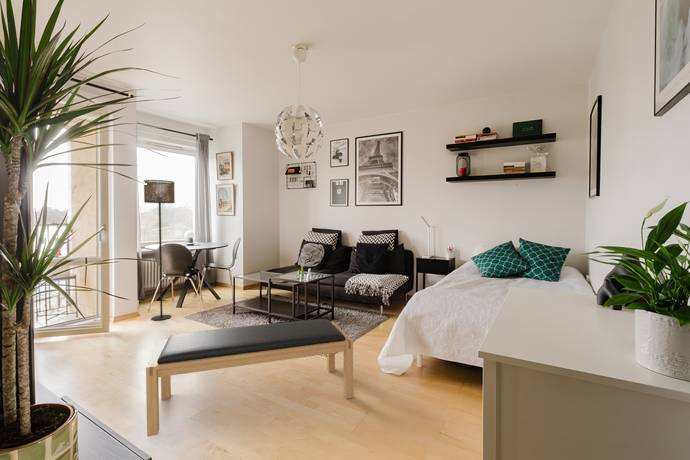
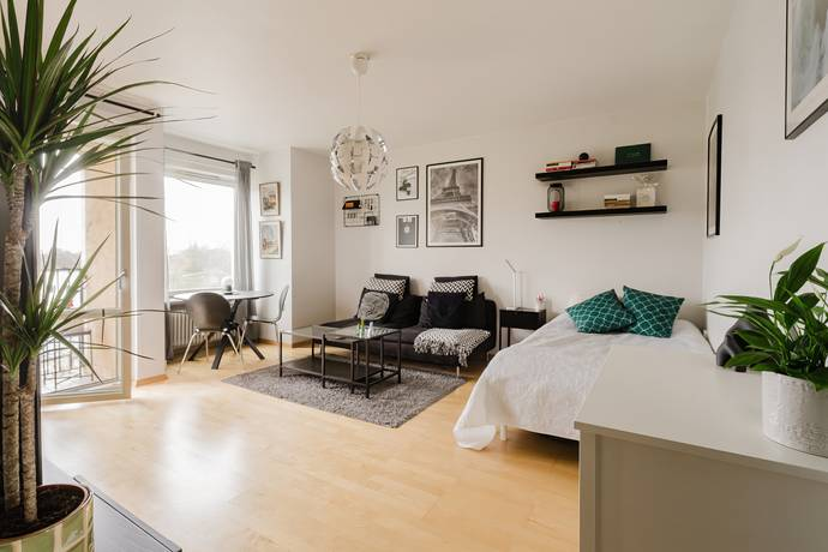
- bench (257, 363)
- floor lamp (160, 249)
